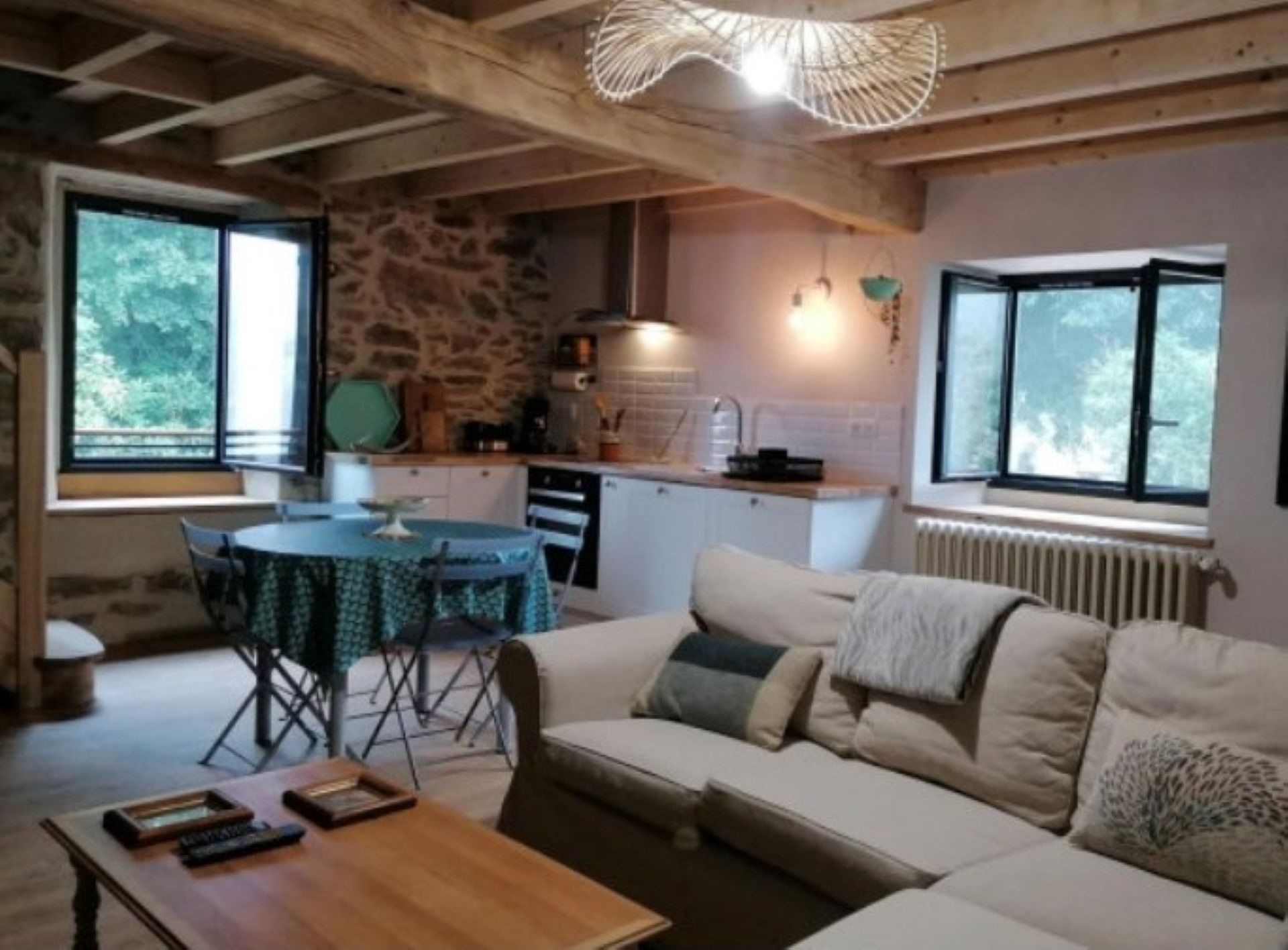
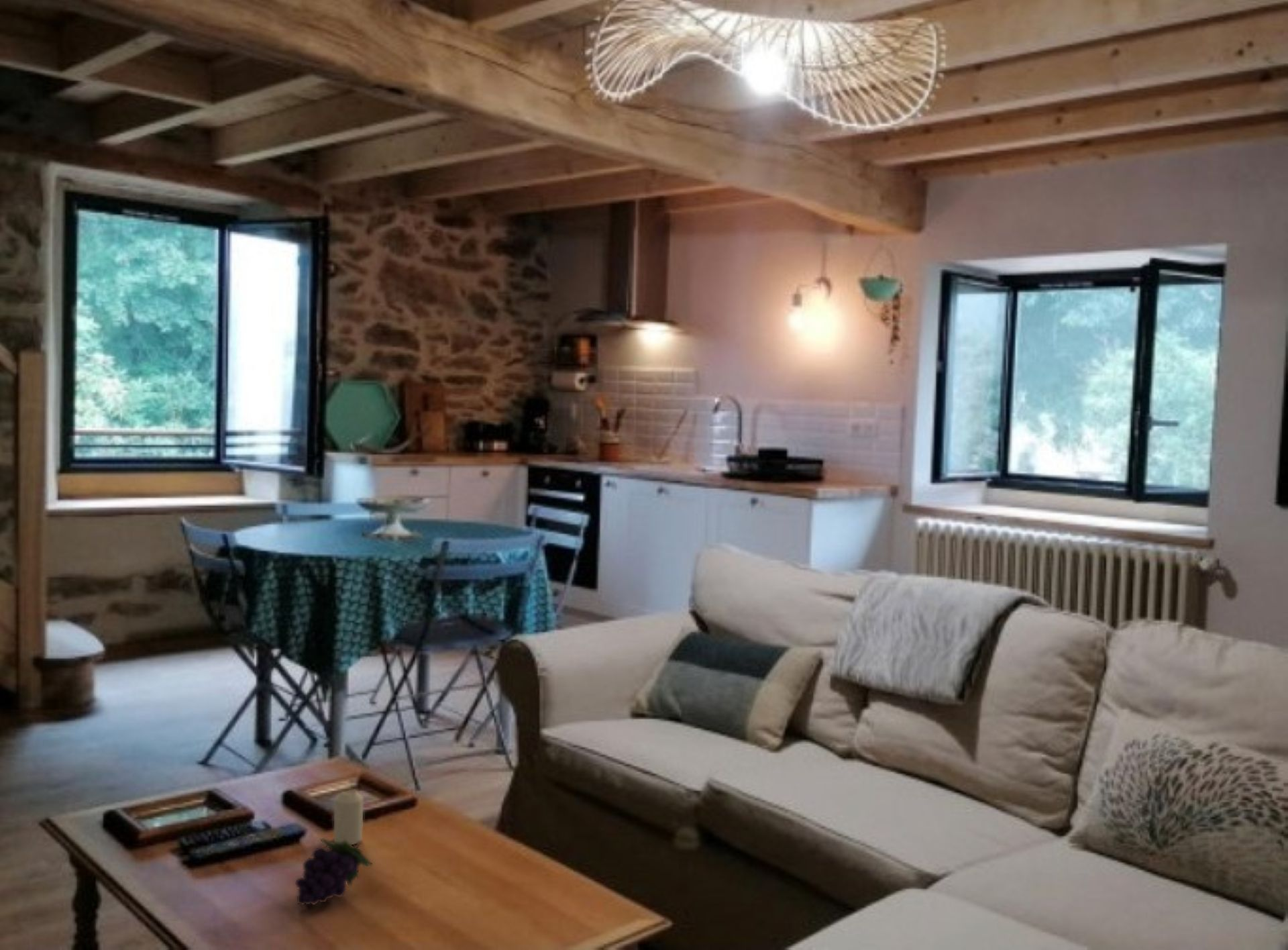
+ fruit (333, 867)
+ candle (348, 816)
